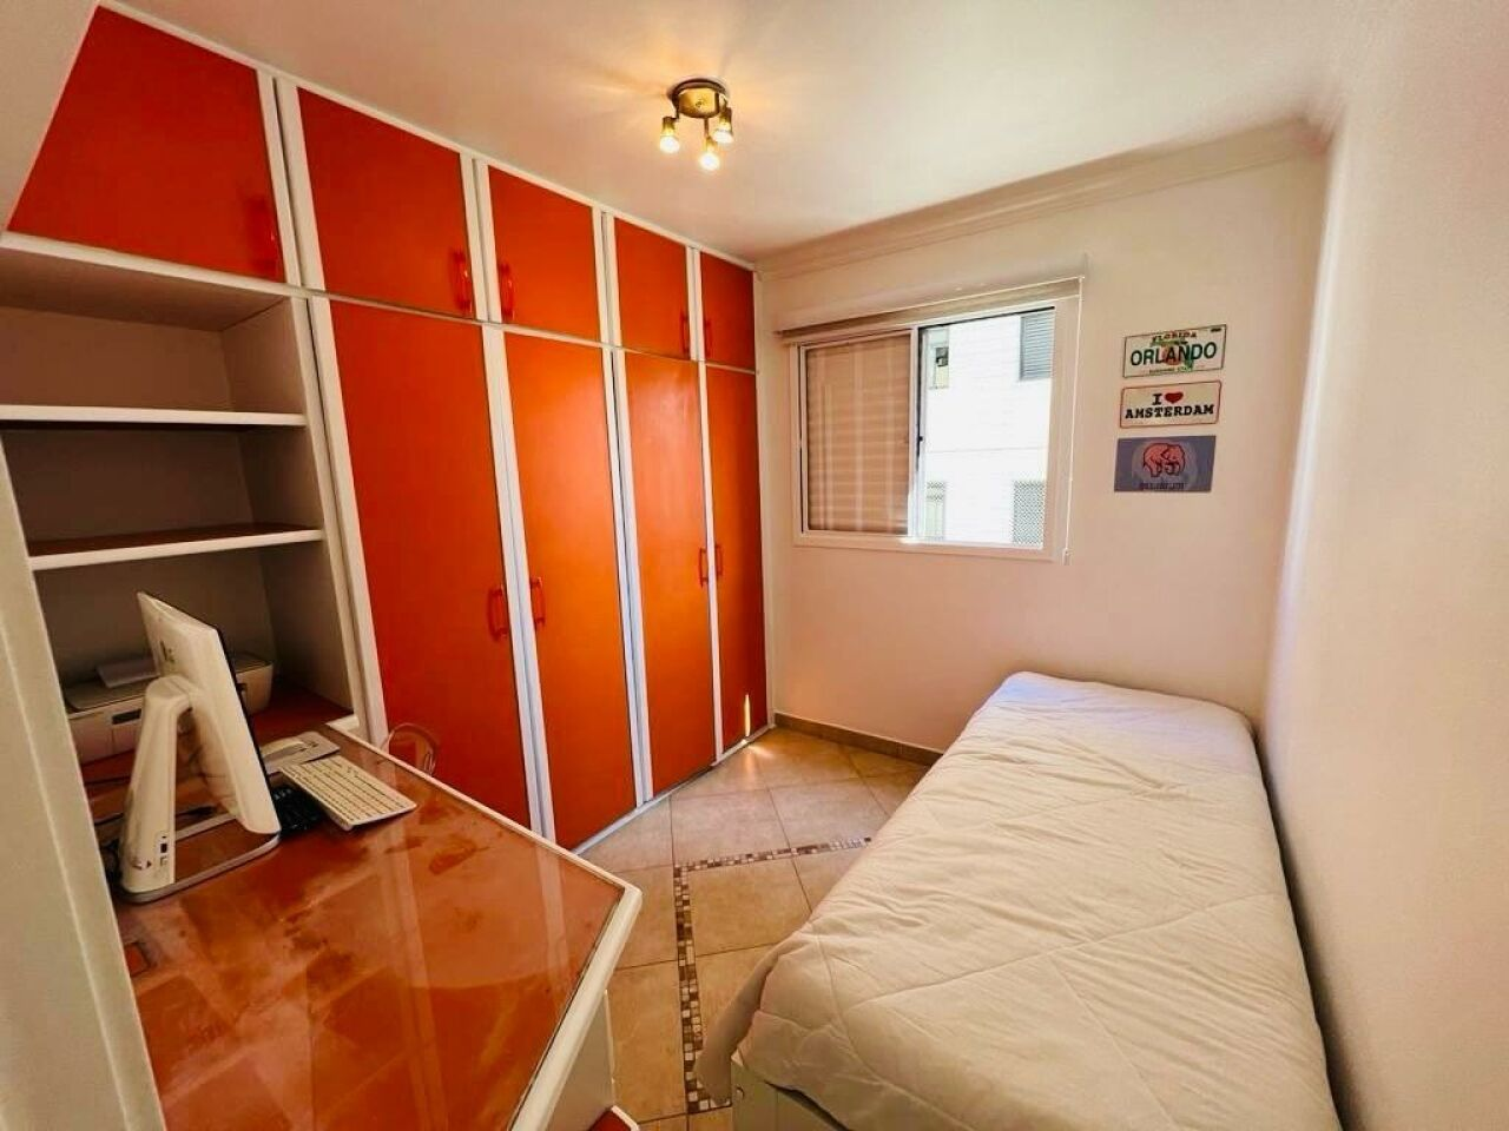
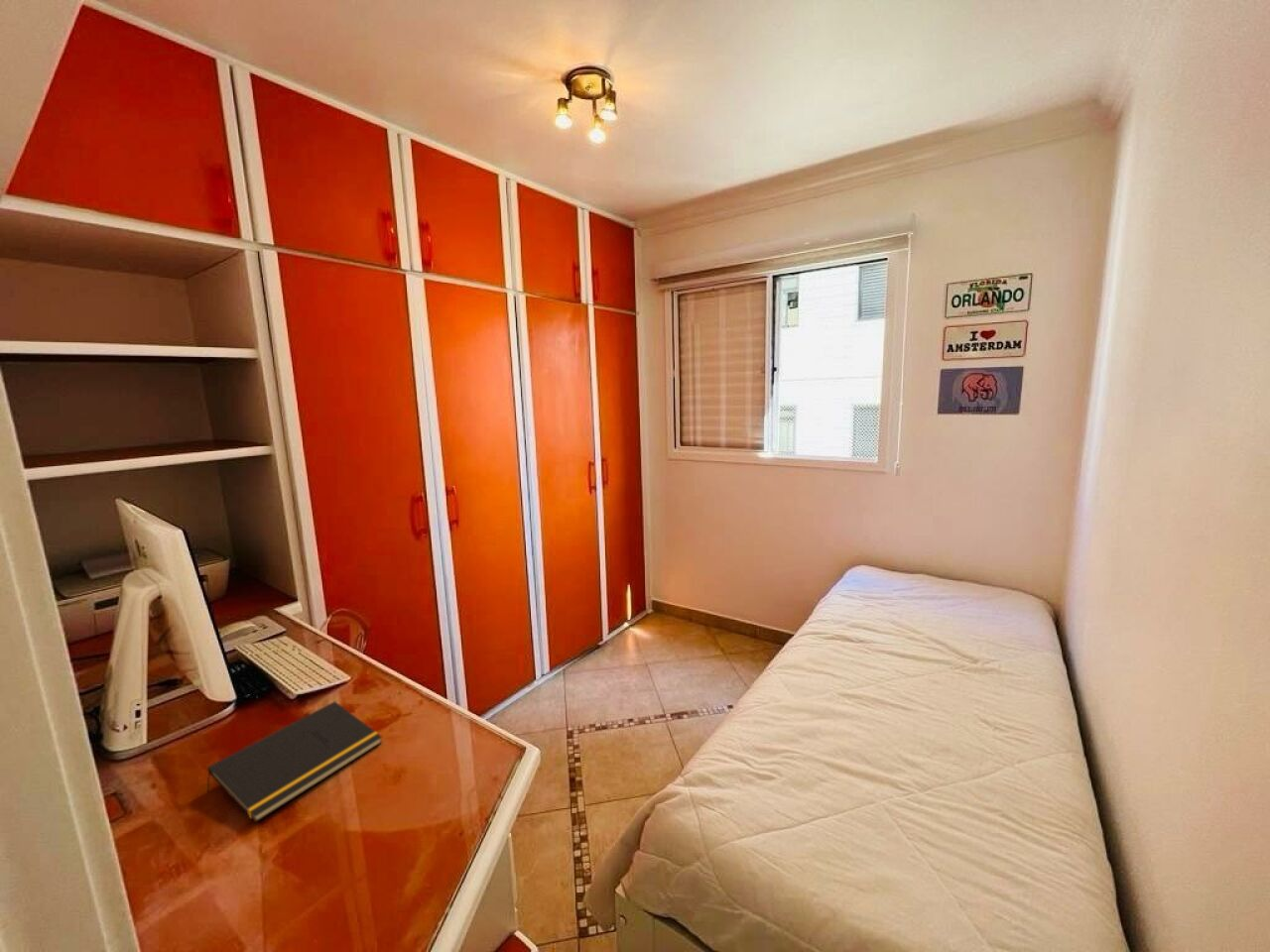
+ notepad (300, 753)
